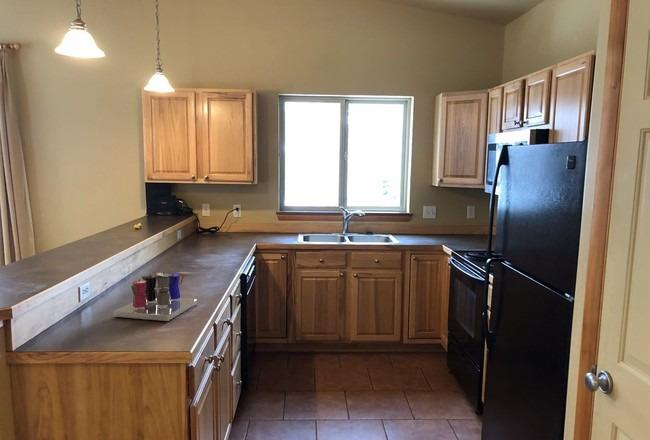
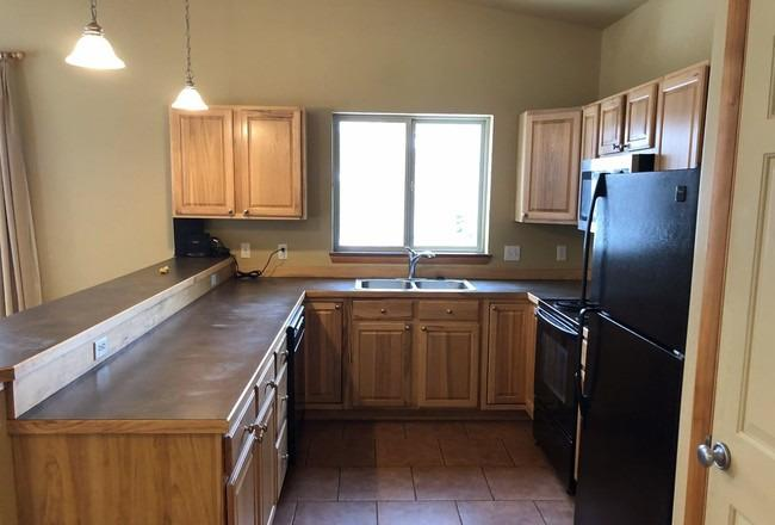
- coffee maker (156, 290)
